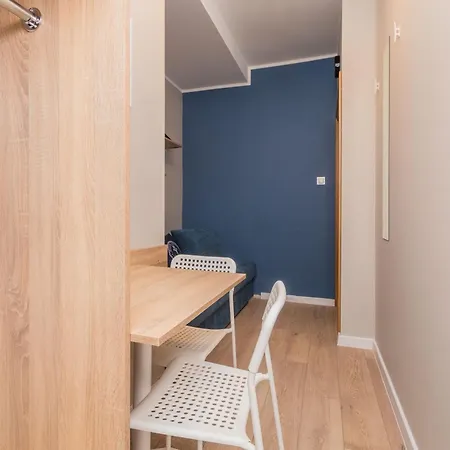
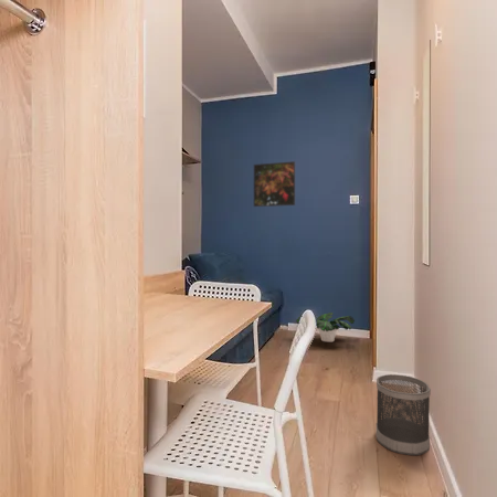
+ potted plant (324, 328)
+ wastebasket (402, 412)
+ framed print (274, 184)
